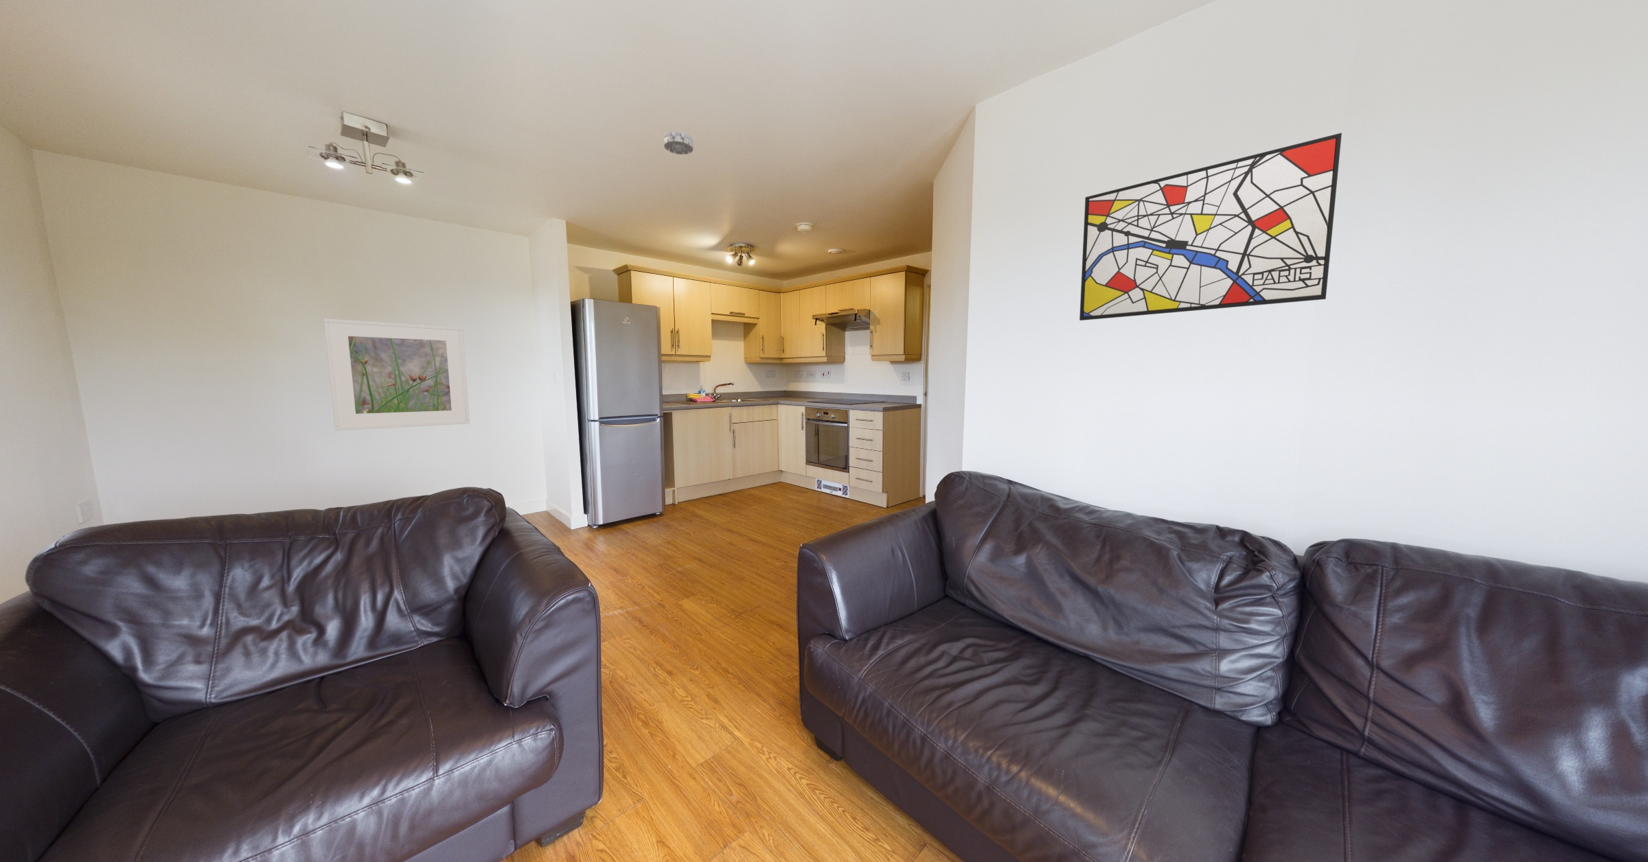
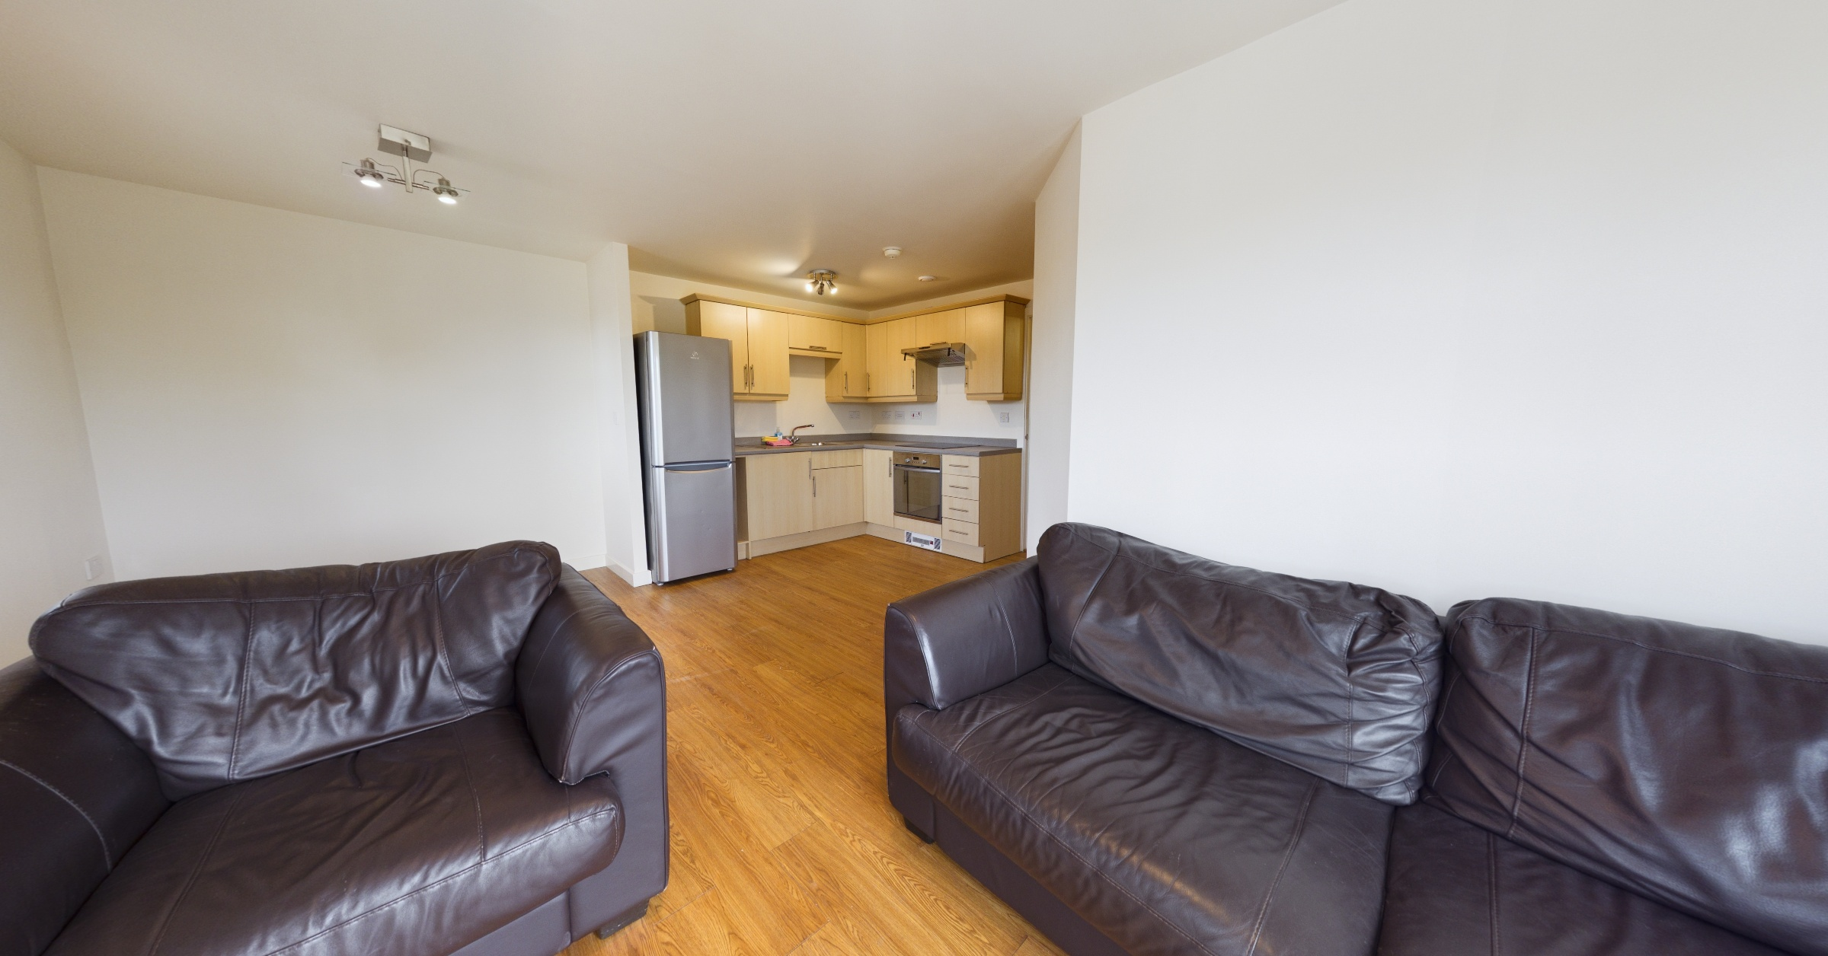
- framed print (402, 375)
- smoke detector (678, 142)
- wall art (1190, 242)
